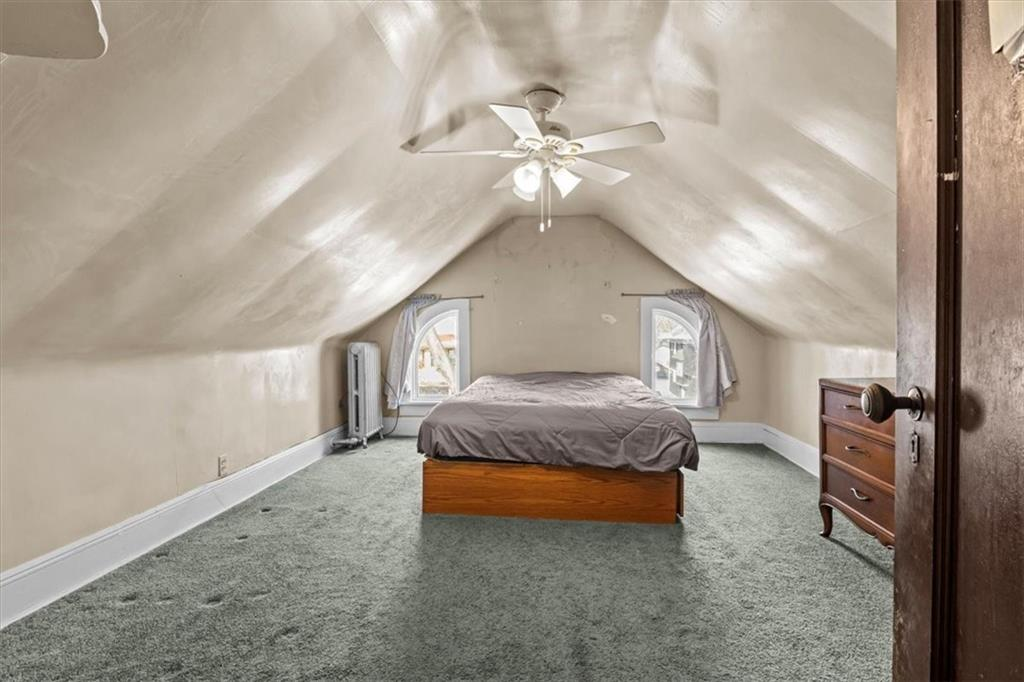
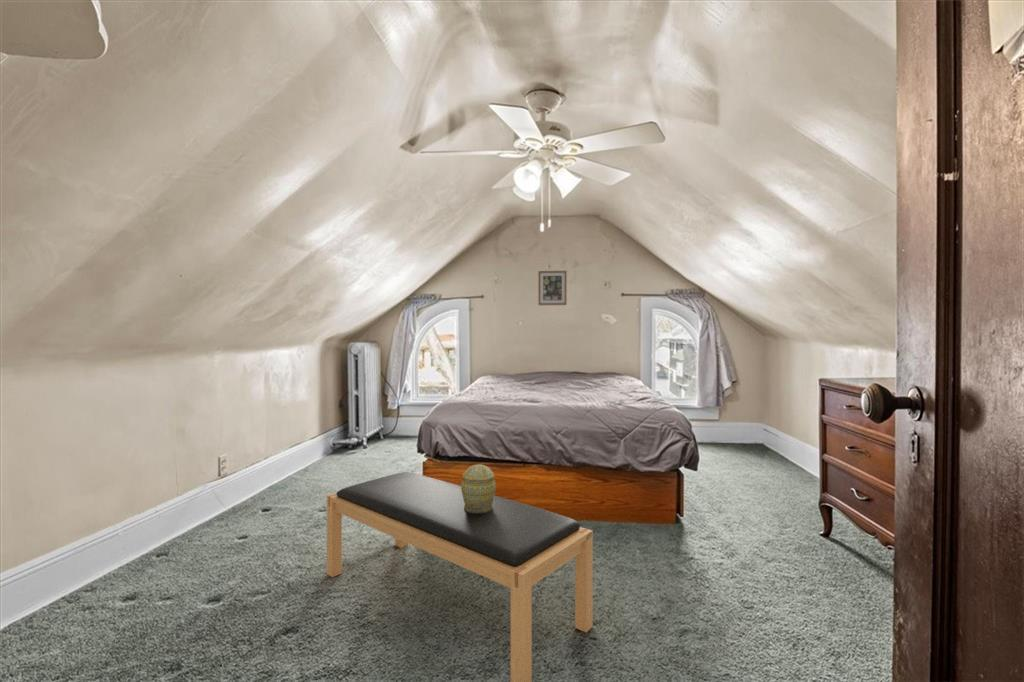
+ decorative box (478, 486)
+ wall art (552, 288)
+ bench (446, 548)
